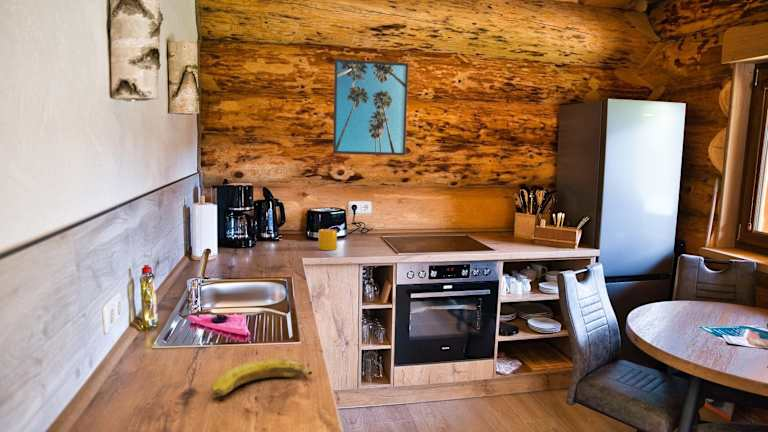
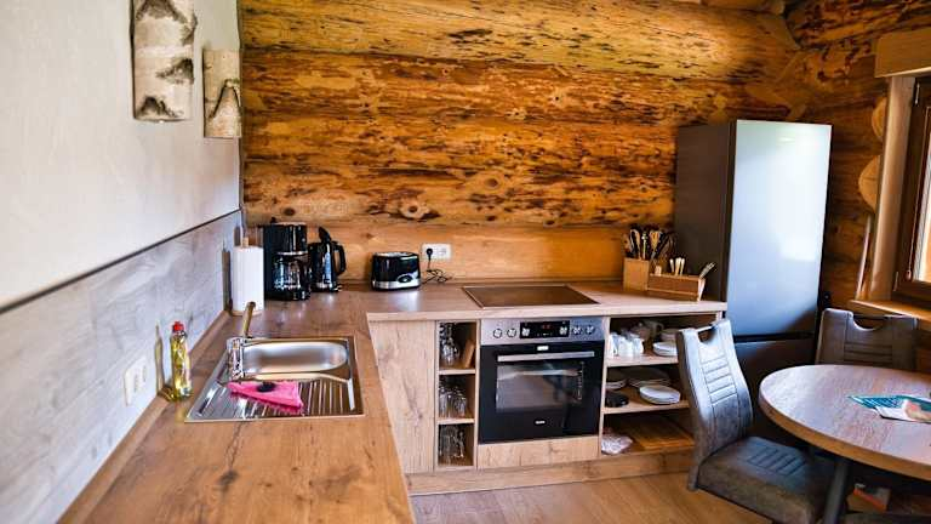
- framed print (370, 108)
- banana (264, 377)
- cup (327, 239)
